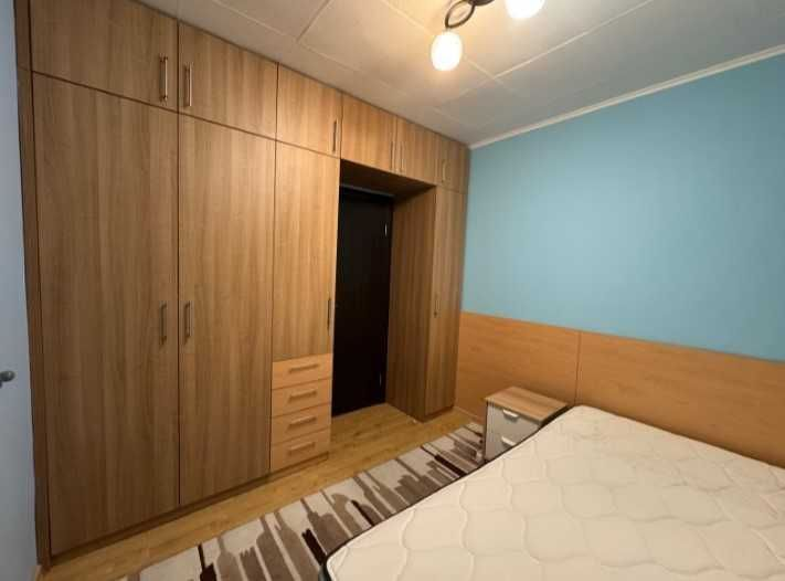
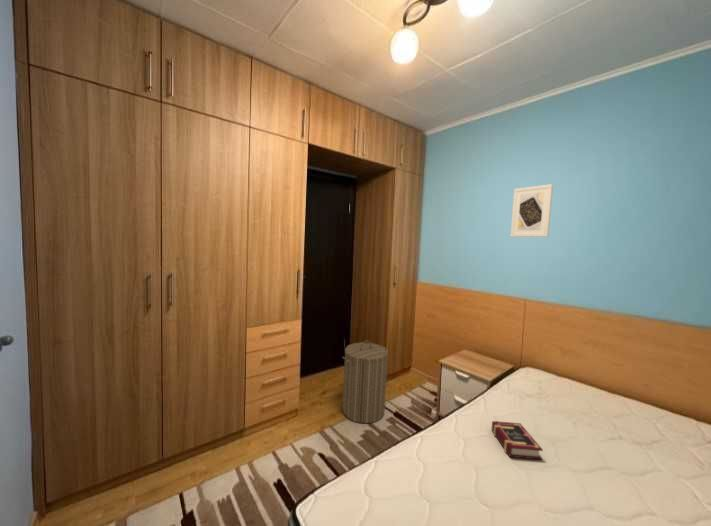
+ laundry hamper (365, 375)
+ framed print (530, 211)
+ book (514, 438)
